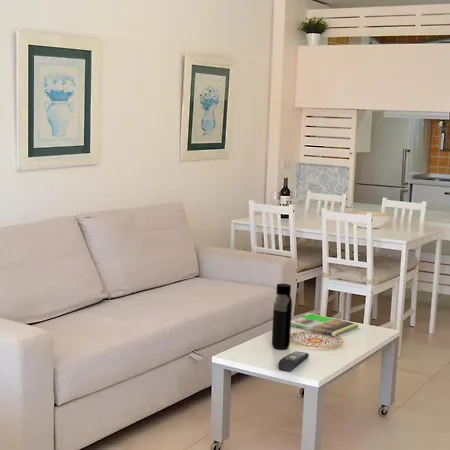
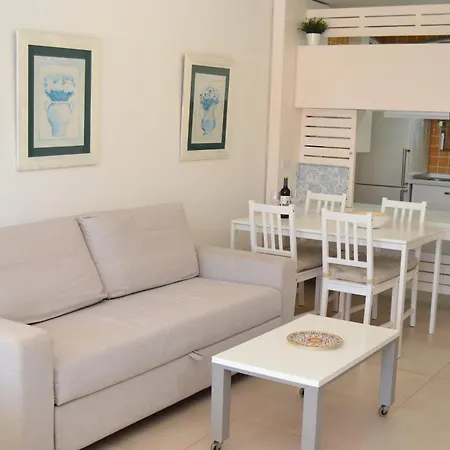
- water bottle (282, 316)
- remote control (293, 359)
- magazine (321, 324)
